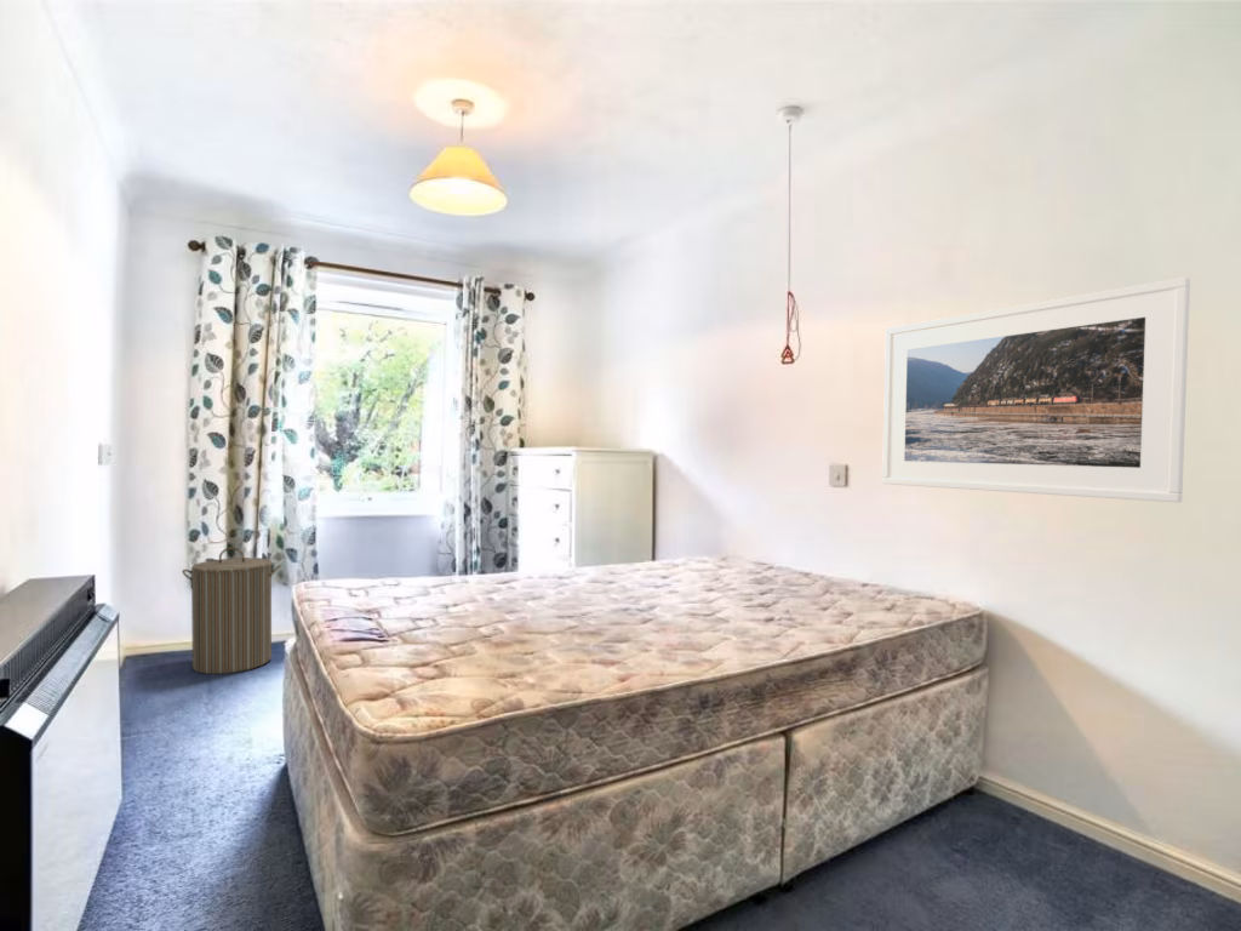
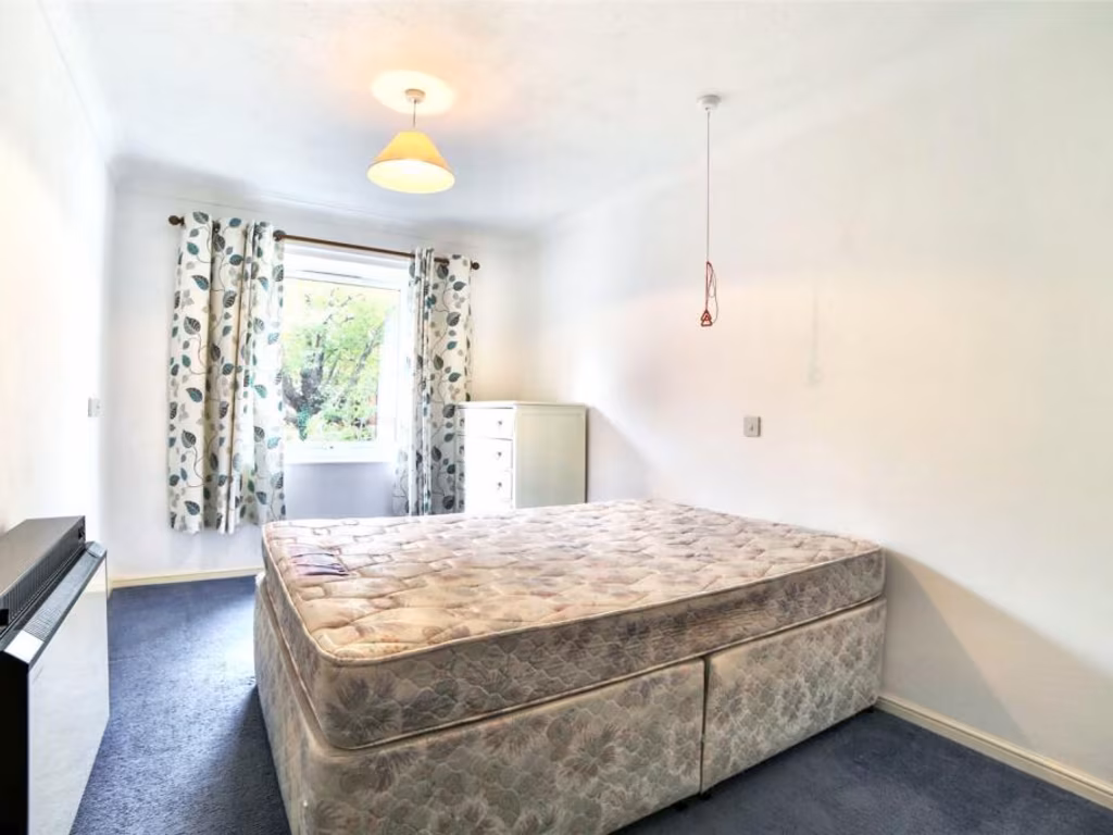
- laundry hamper (233, 605)
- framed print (1007, 399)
